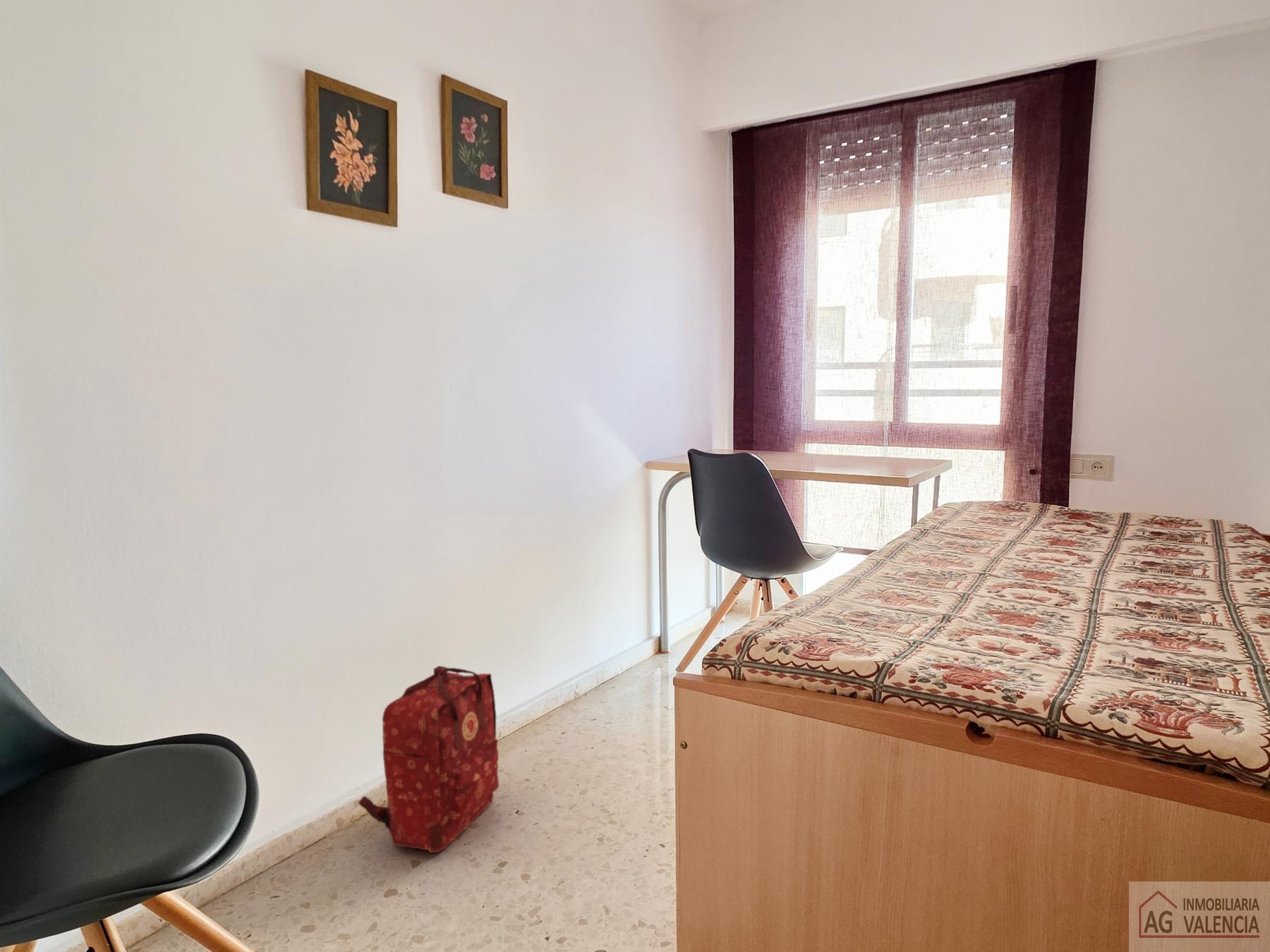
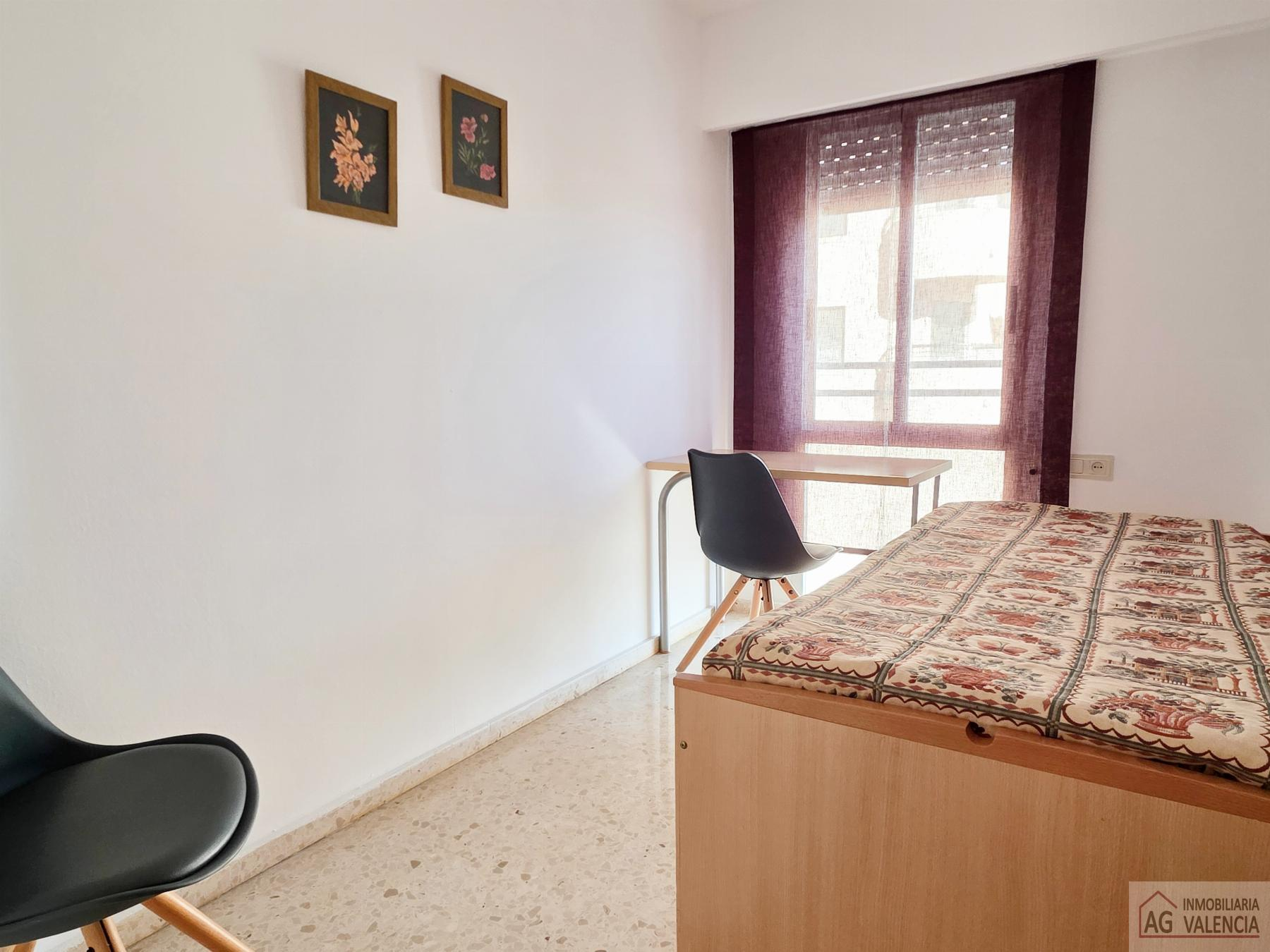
- backpack (432, 745)
